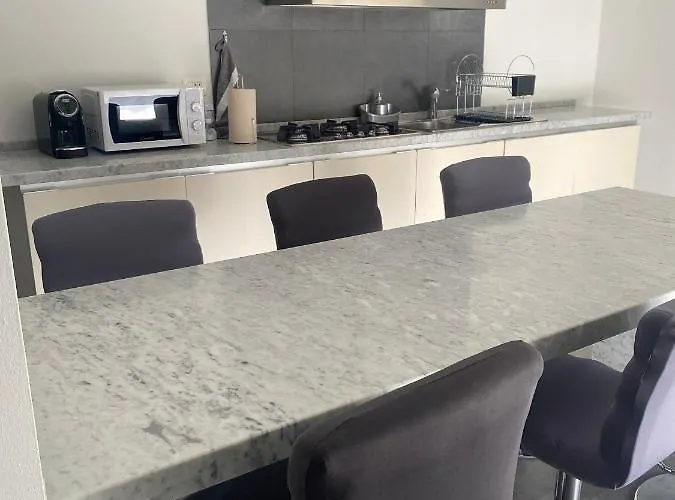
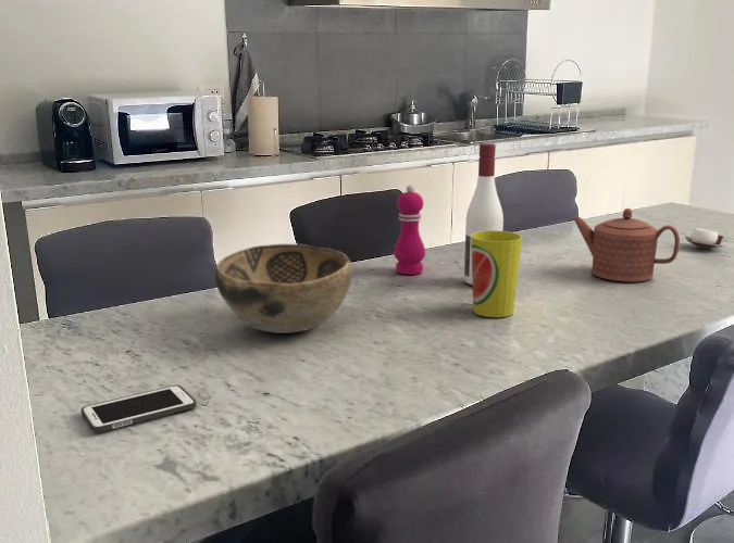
+ cup (494, 274)
+ cell phone (139, 407)
+ cup (704, 238)
+ pepper mill (409, 228)
+ decorative bowl (285, 292)
+ teapot (624, 241)
+ alcohol (484, 214)
